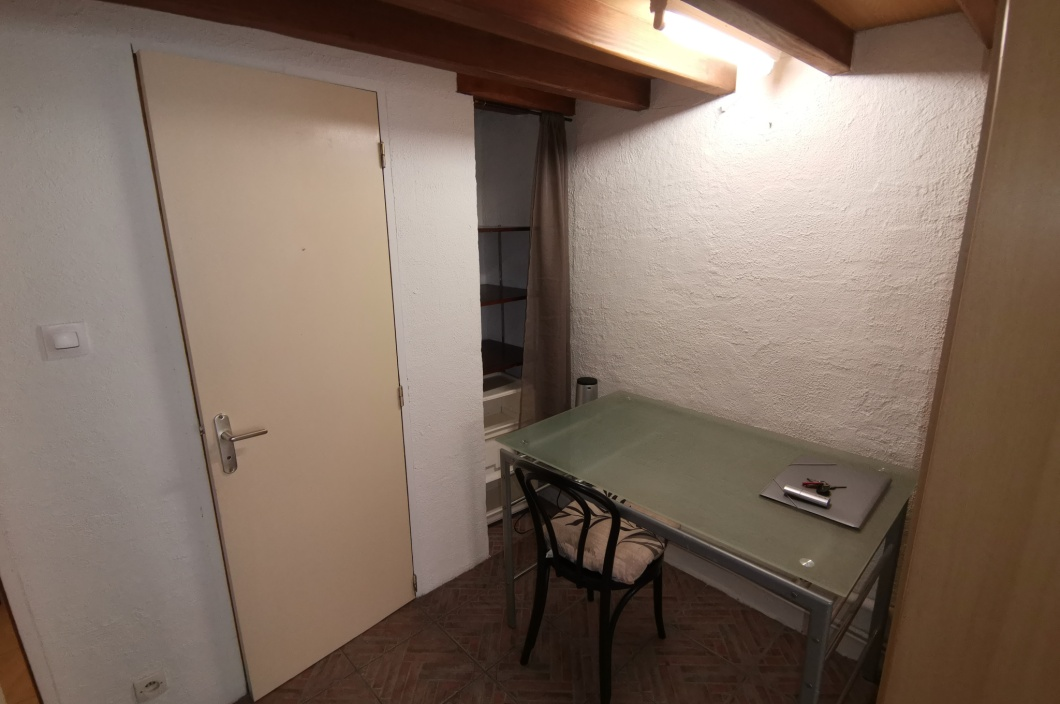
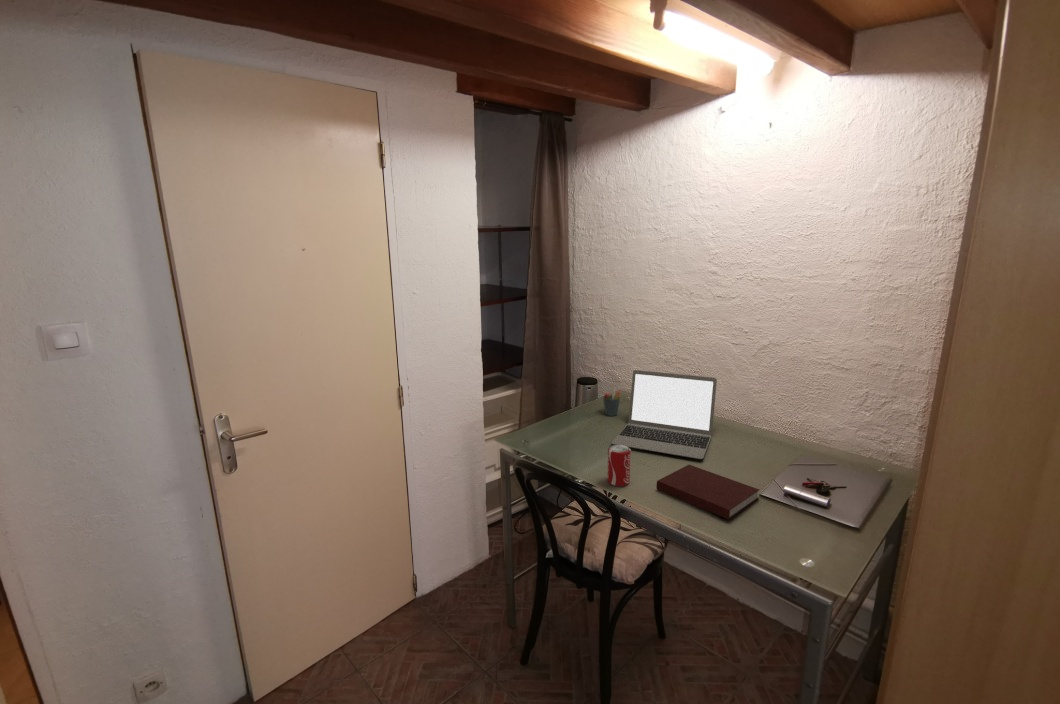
+ beverage can (618, 465)
+ laptop (664, 410)
+ notebook (706, 489)
+ pen holder (611, 401)
